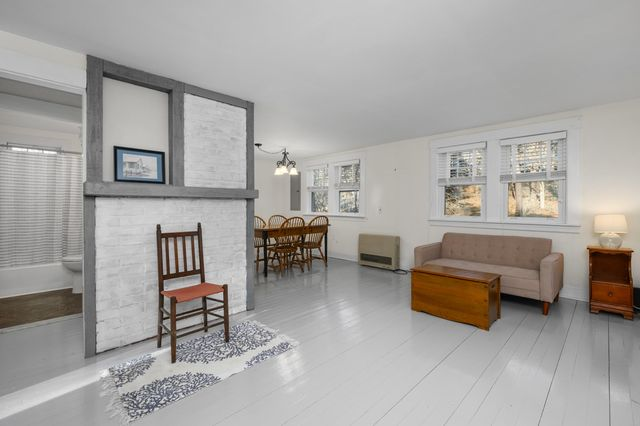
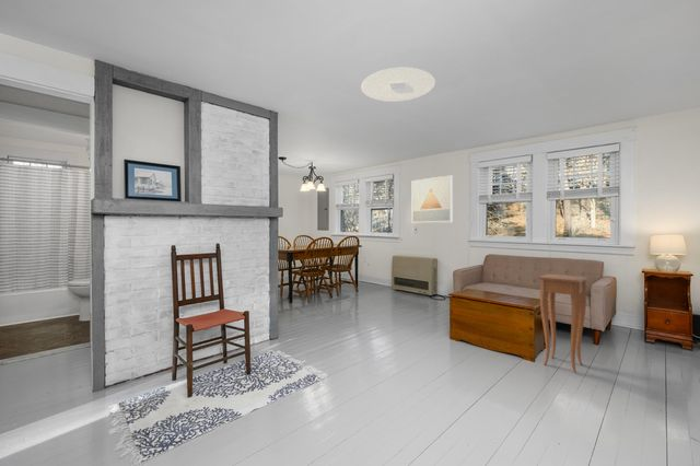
+ side table (555, 321)
+ wall art (431, 200)
+ ceiling light (397, 82)
